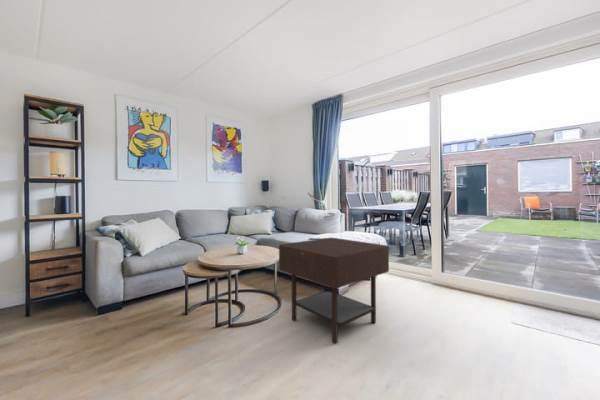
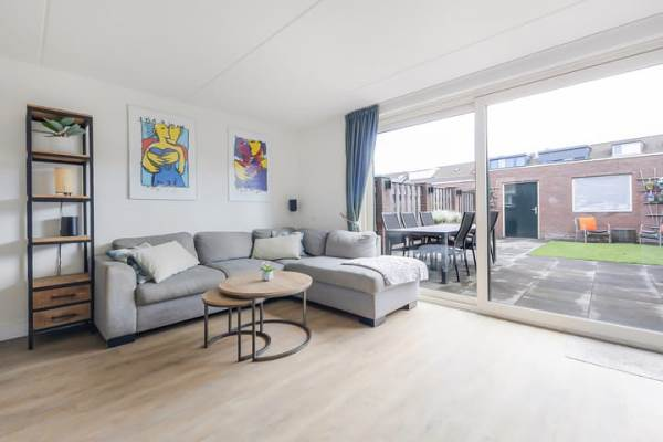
- side table (333, 283)
